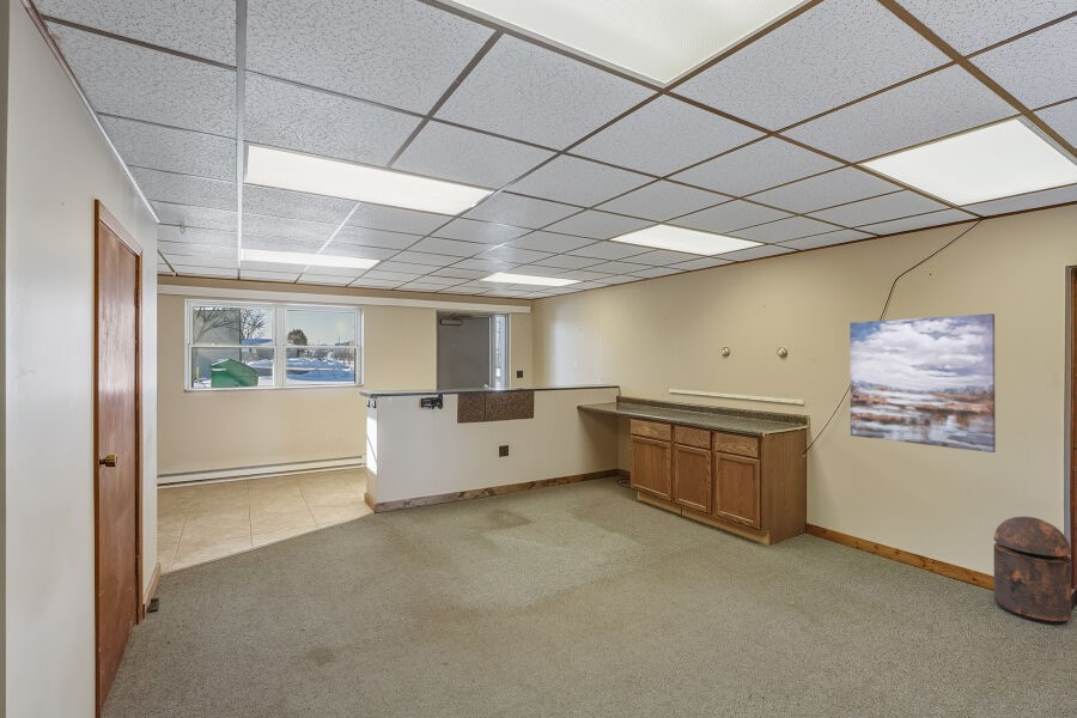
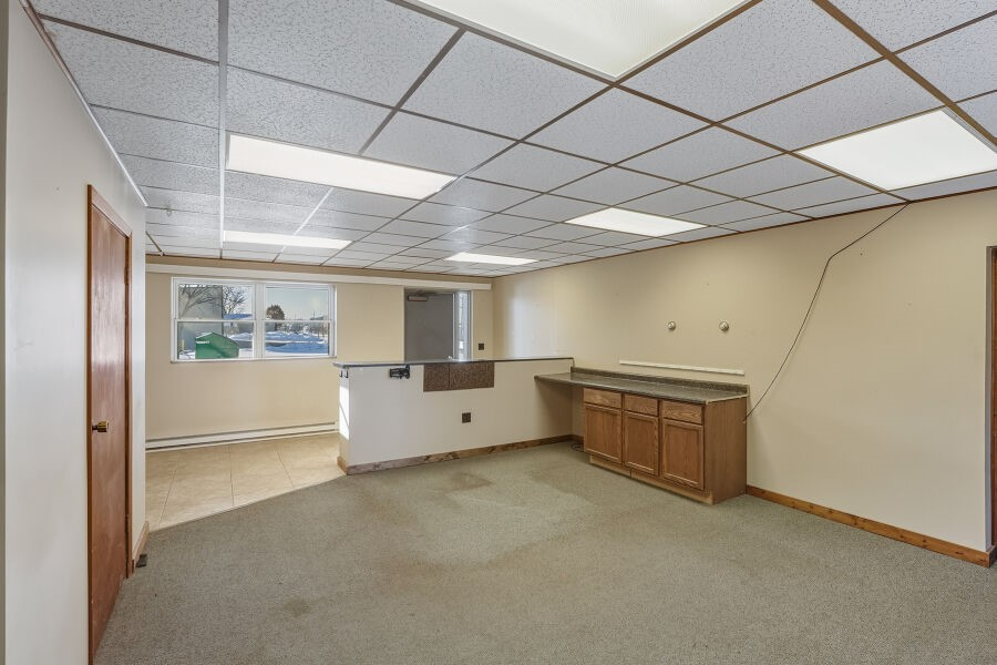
- wall art (914, 381)
- trash can (1030, 564)
